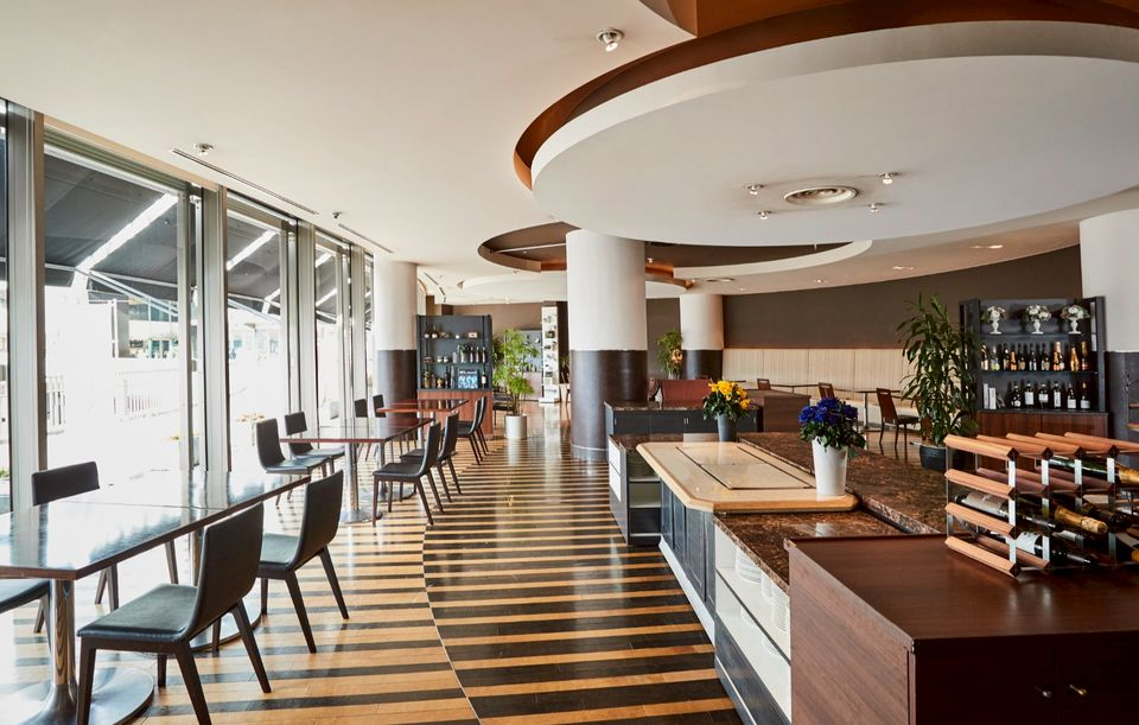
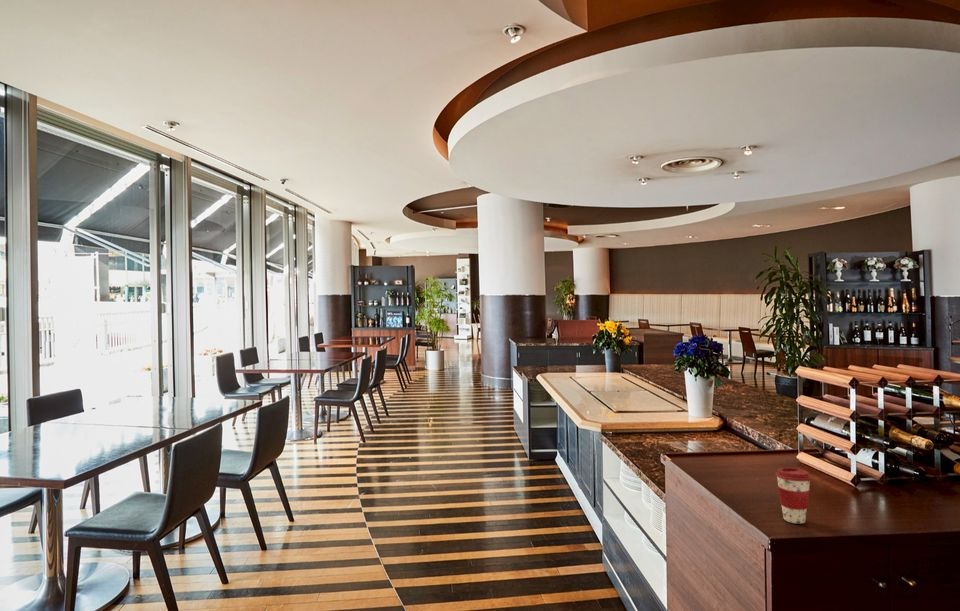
+ coffee cup (793, 495)
